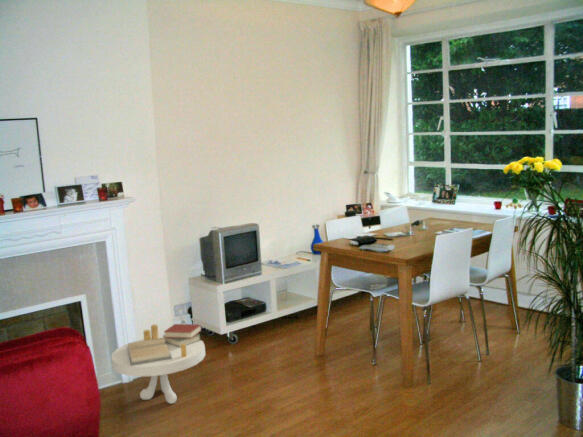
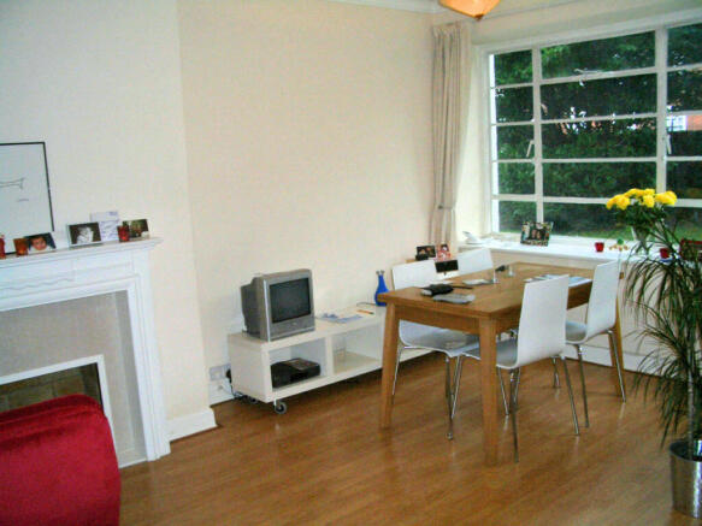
- side table (160, 366)
